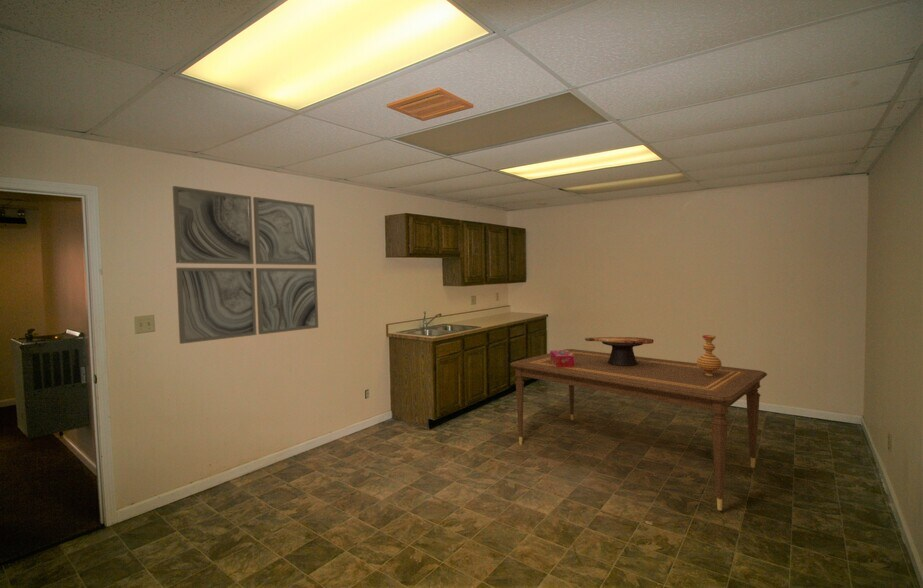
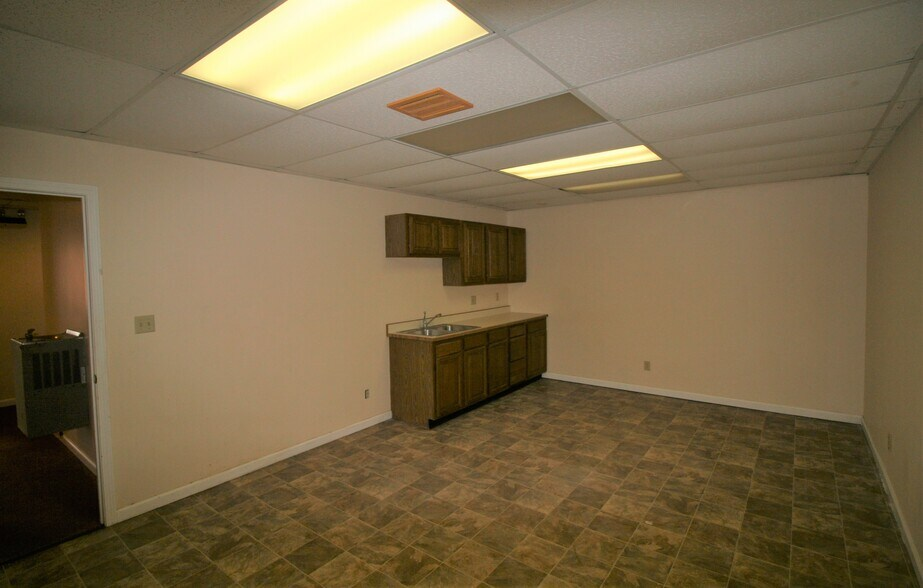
- wall art (253, 268)
- dining table (633, 396)
- vase (709, 355)
- tissue box (561, 358)
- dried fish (619, 350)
